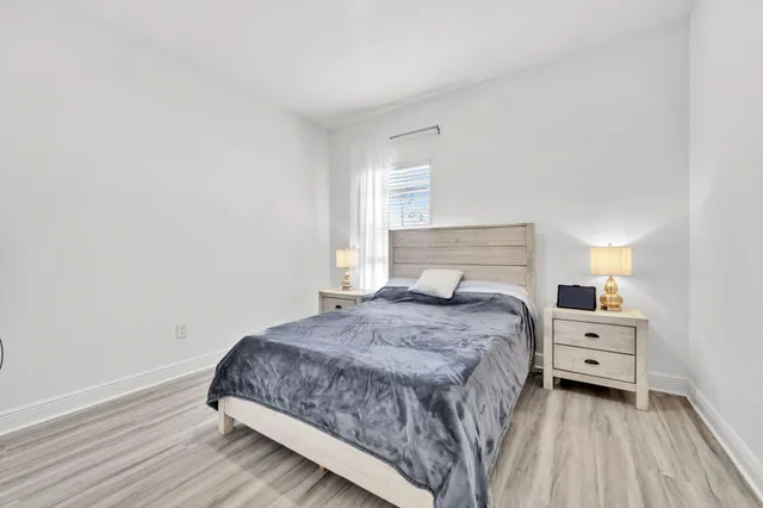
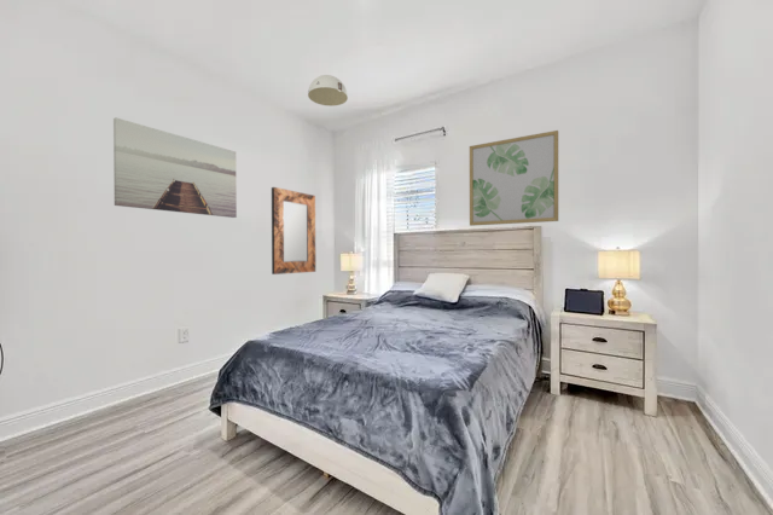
+ home mirror (295, 232)
+ ceiling light (327, 87)
+ wall art (184, 174)
+ wall art (511, 181)
